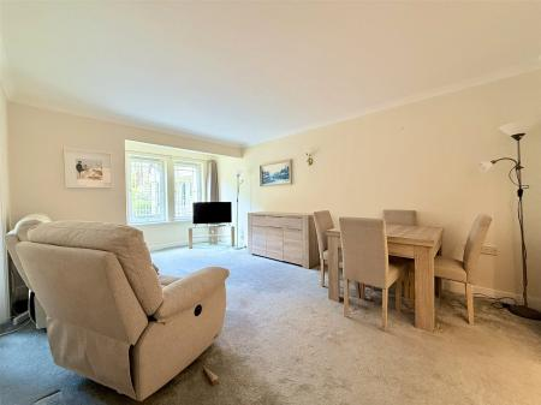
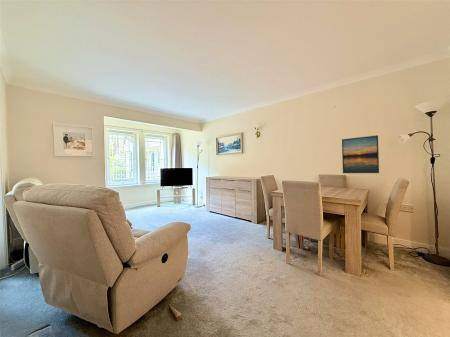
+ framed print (359, 155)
